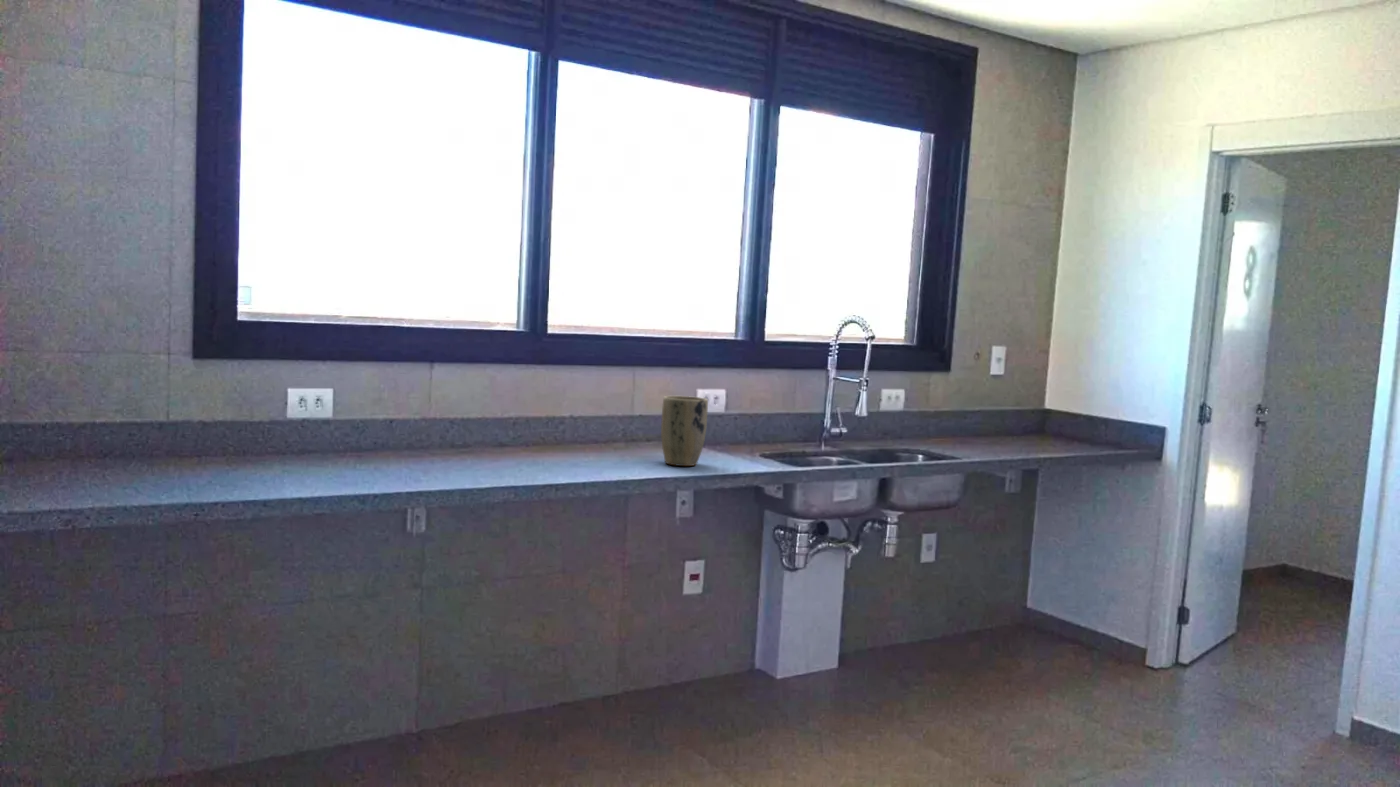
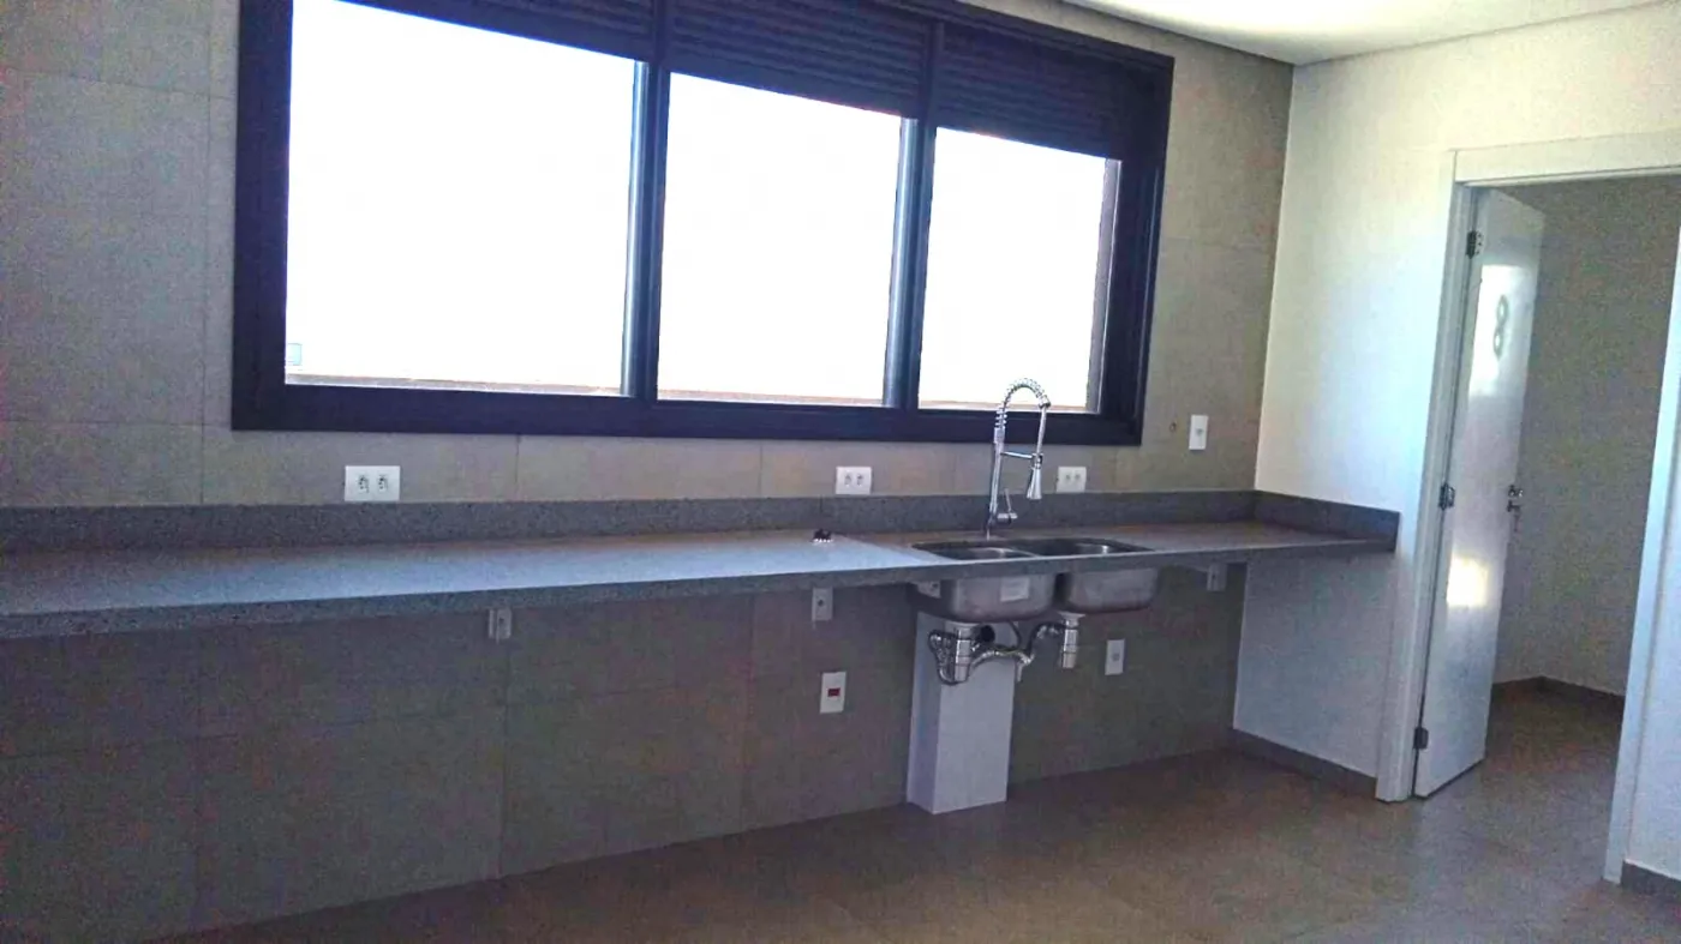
- plant pot (683, 430)
